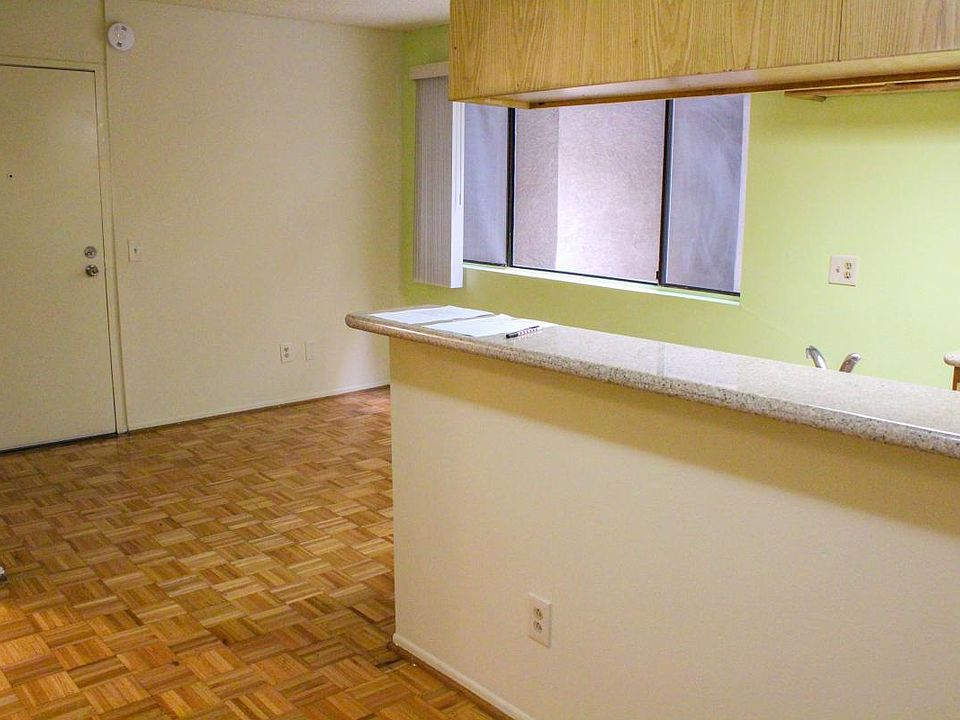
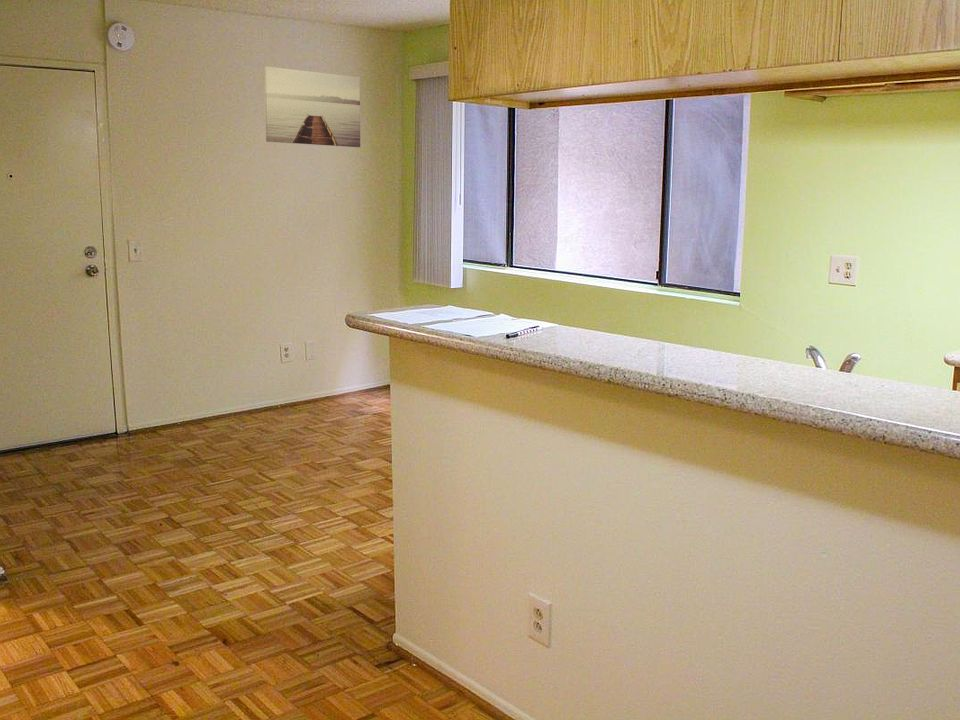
+ wall art (314, 108)
